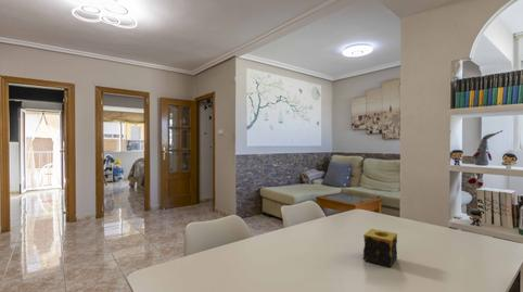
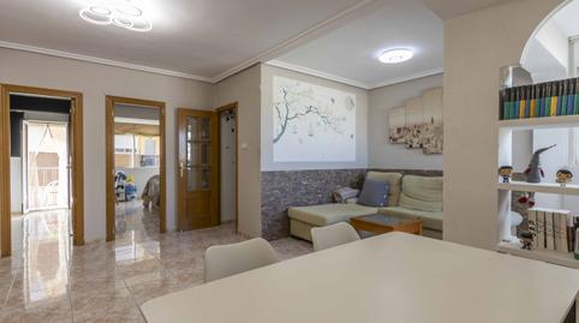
- candle (380, 246)
